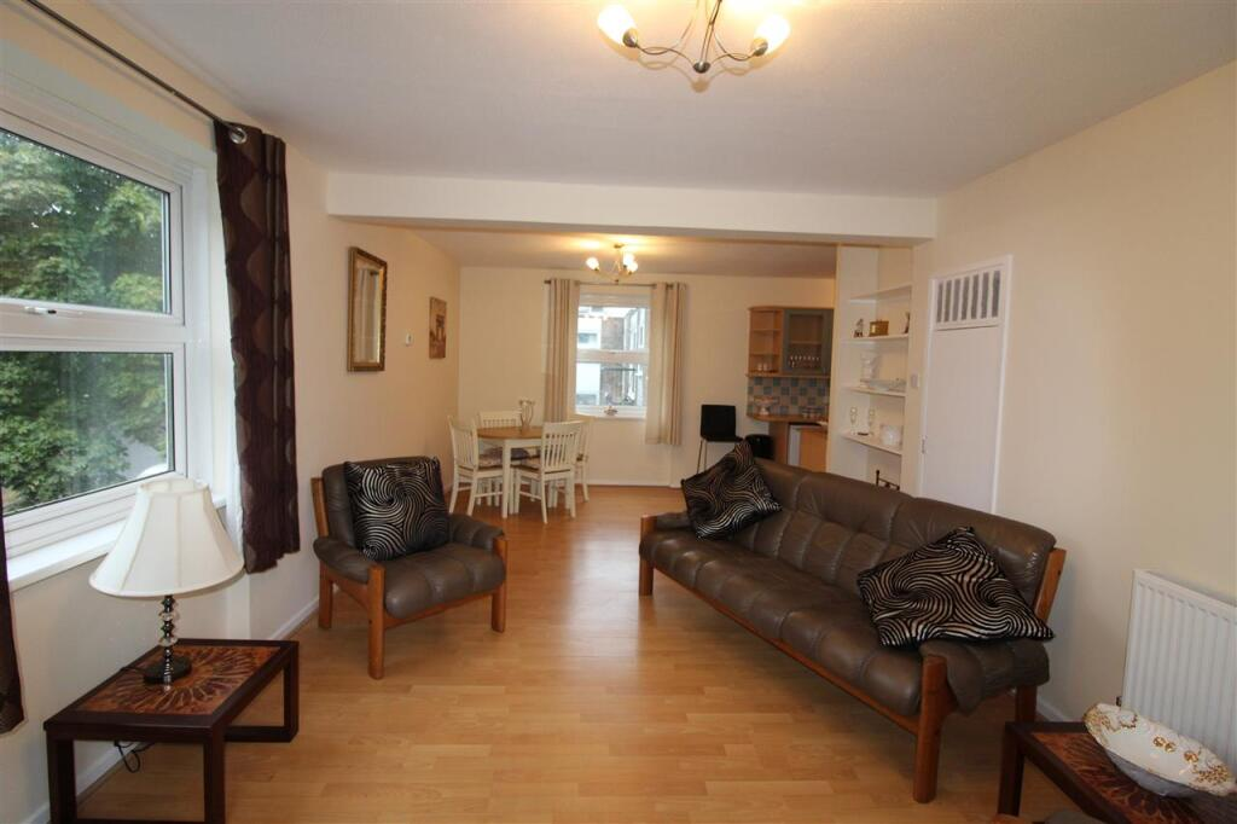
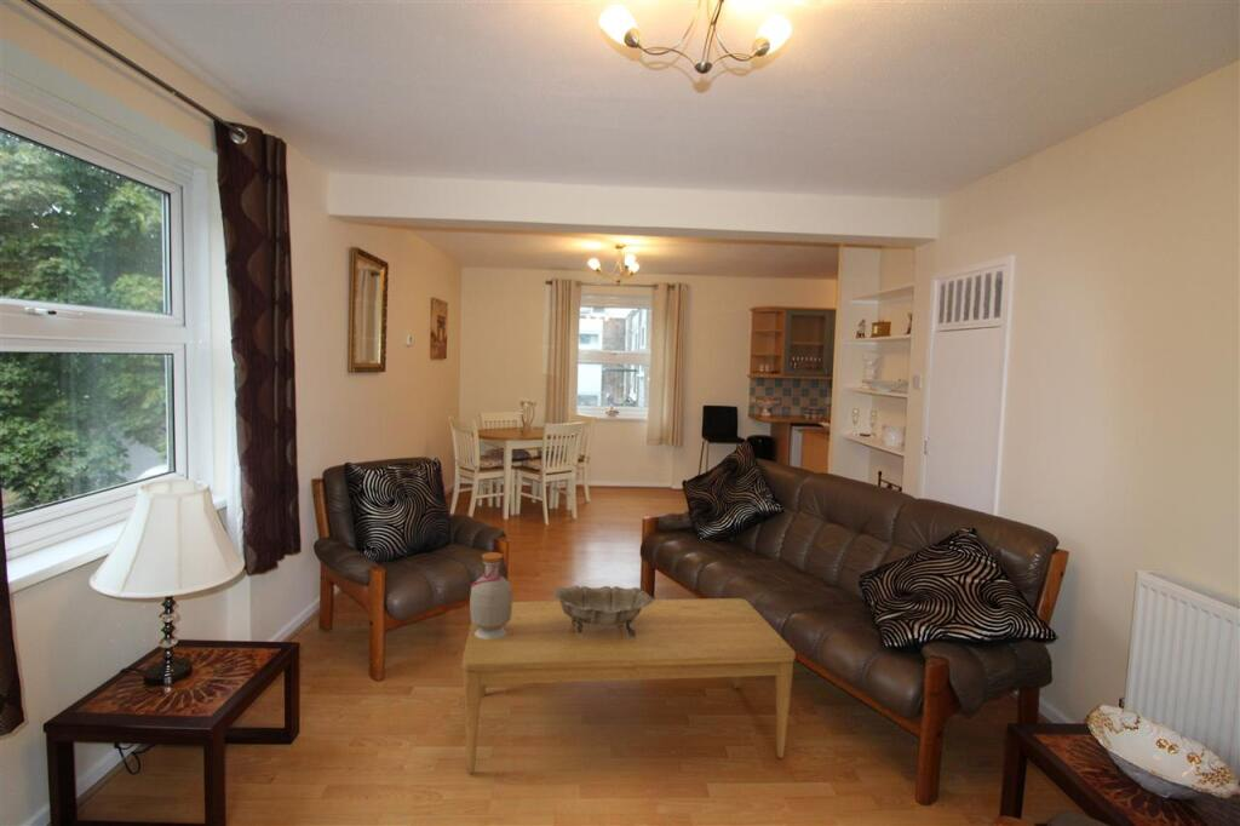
+ decorative bowl (602, 610)
+ coffee table (621, 675)
+ bottle (490, 593)
